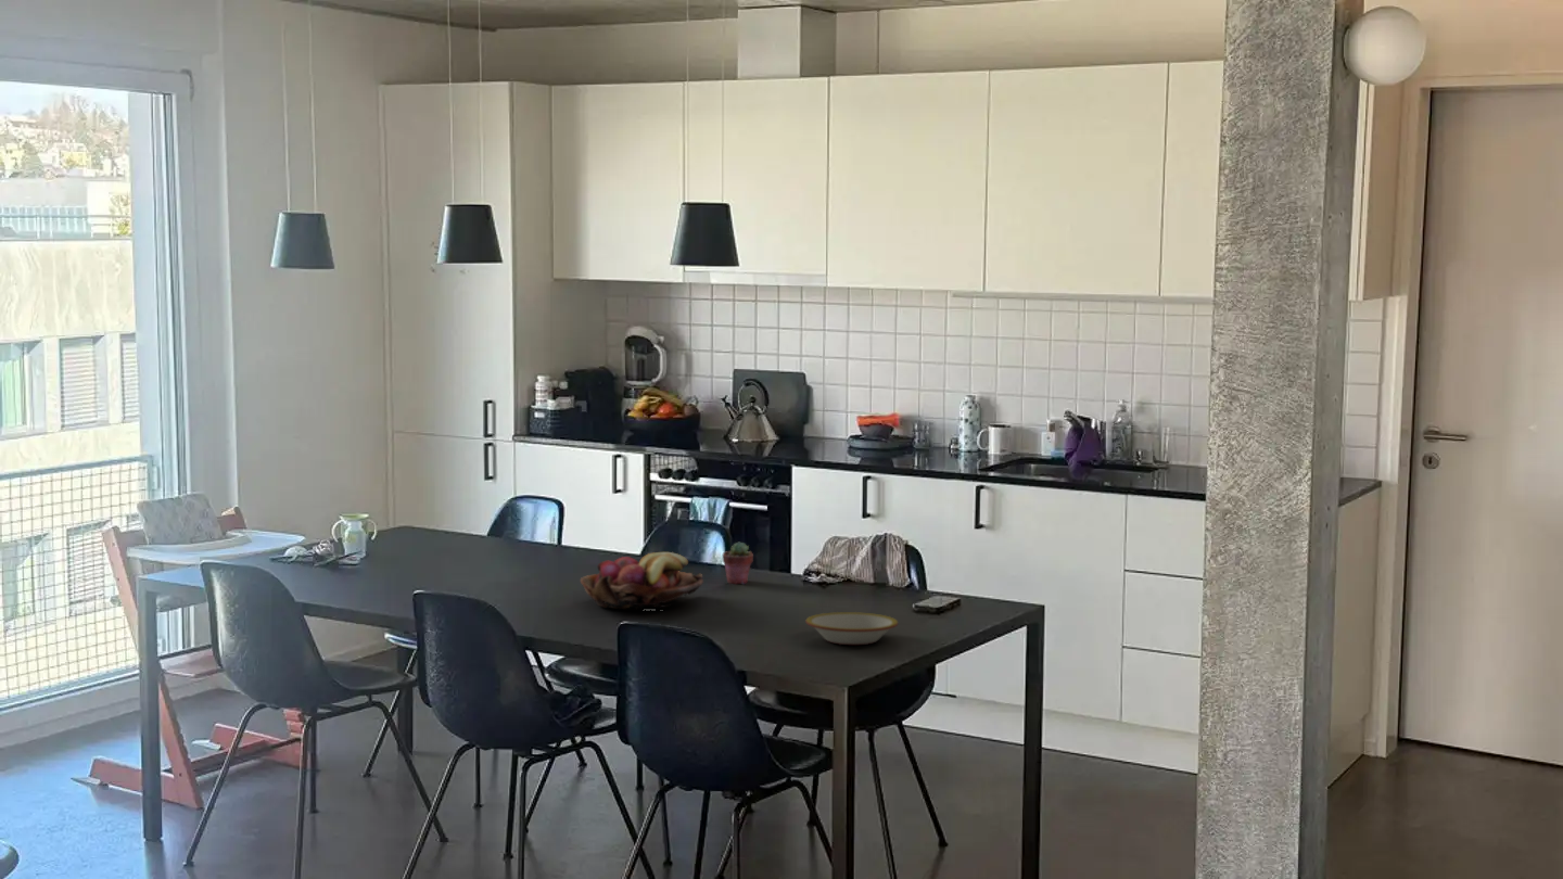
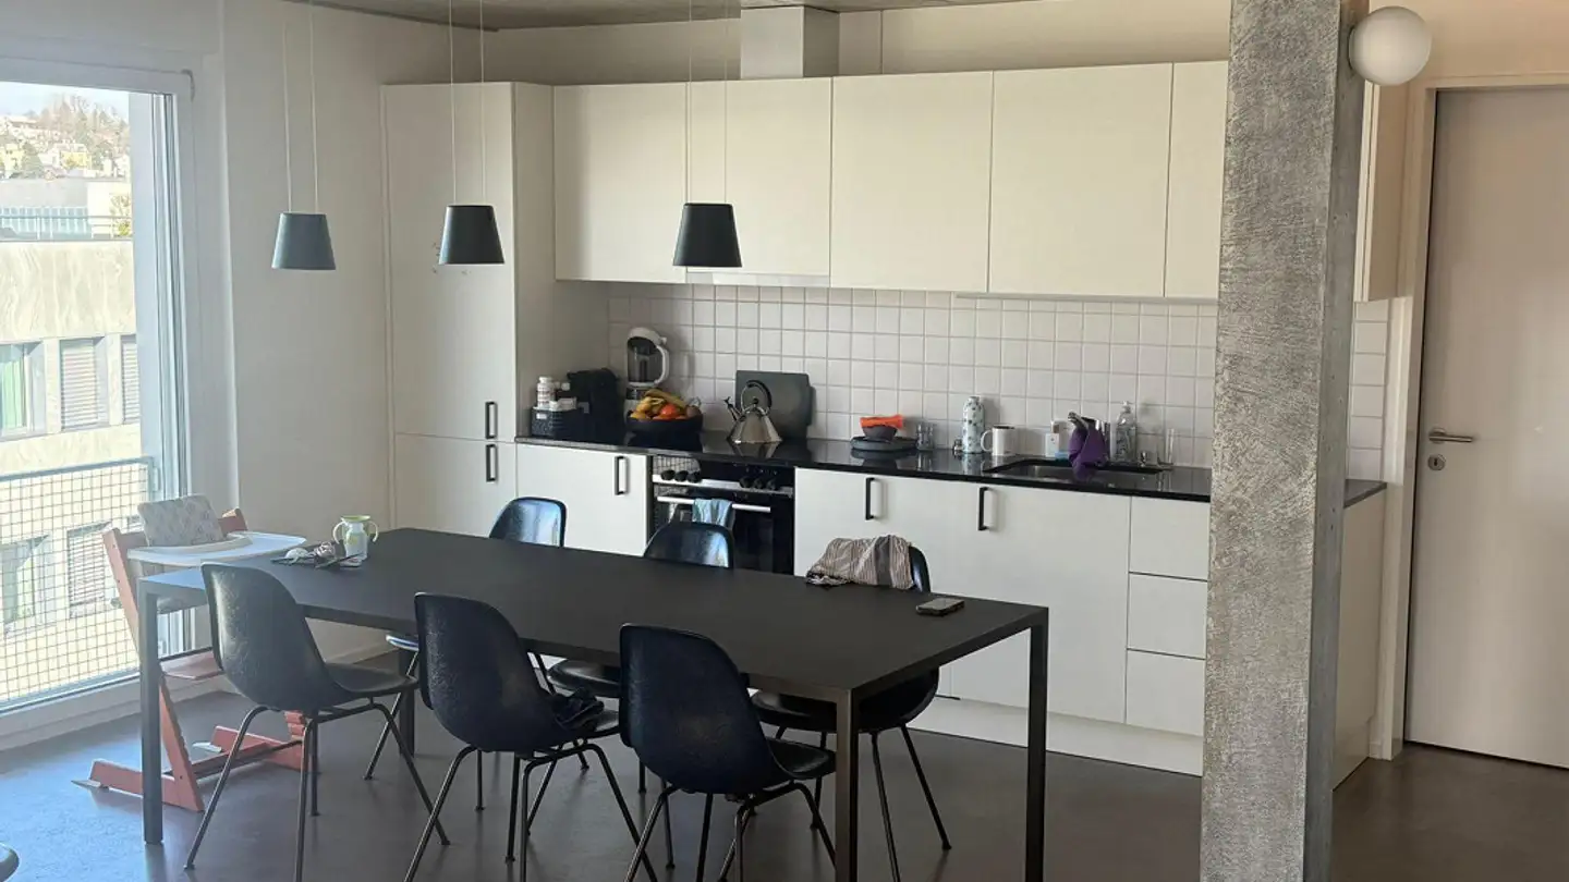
- bowl (851, 629)
- potted succulent (737, 562)
- fruit basket (643, 578)
